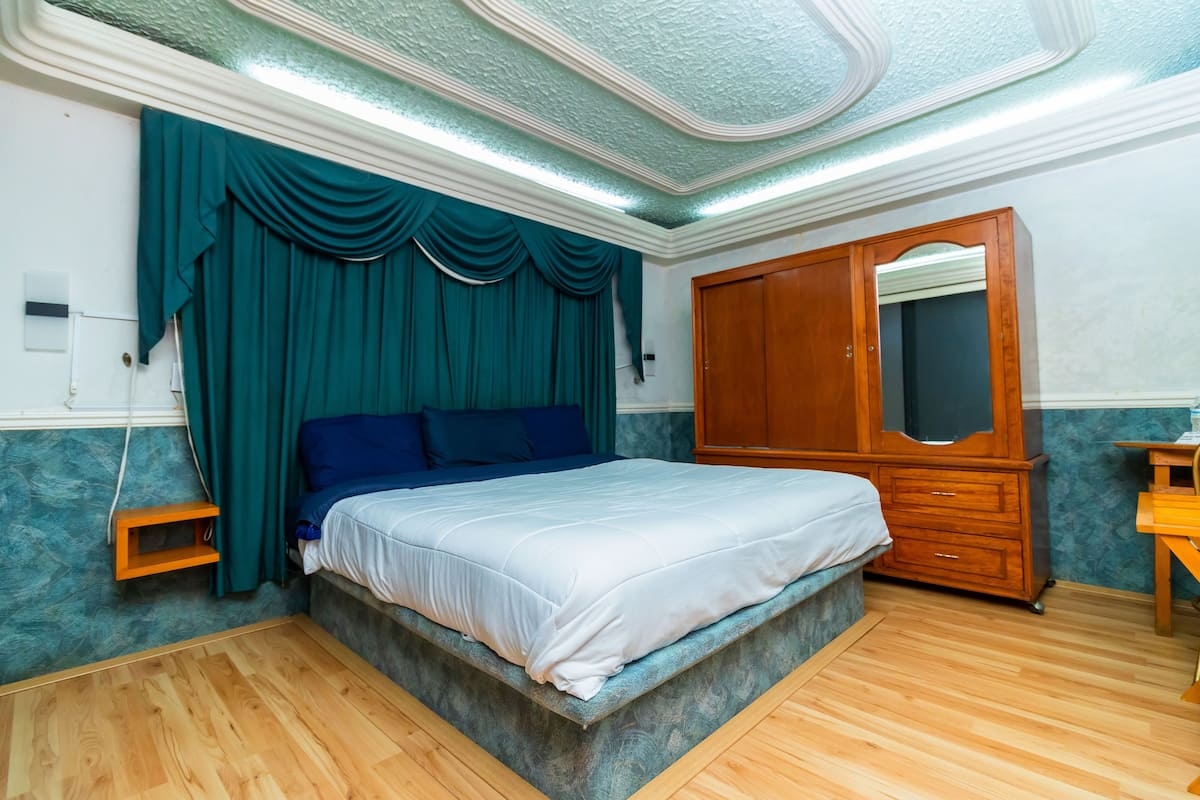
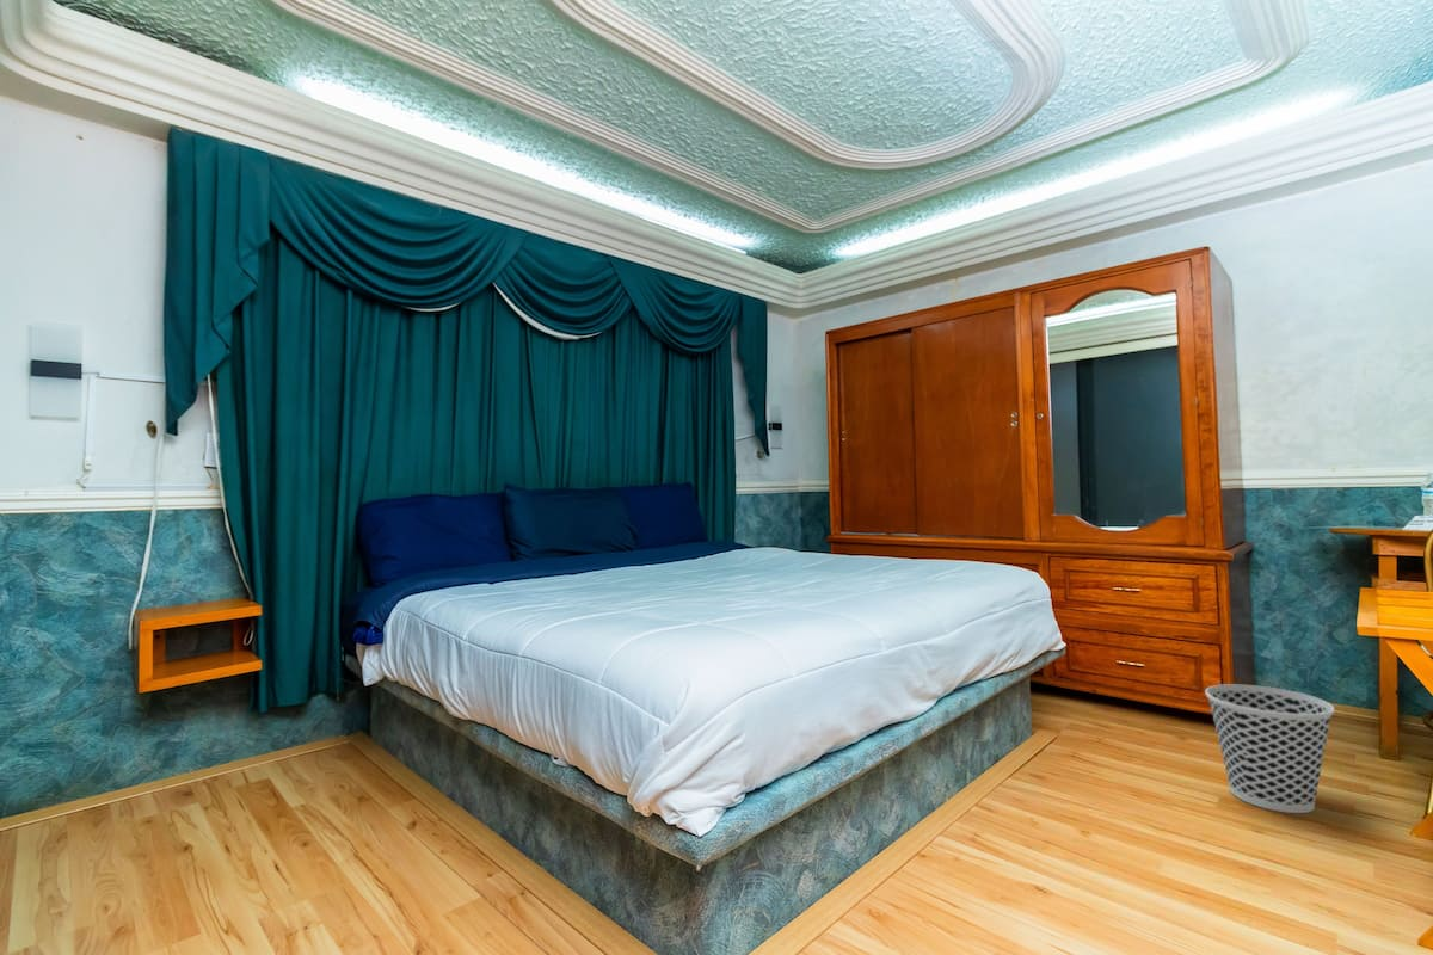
+ wastebasket (1268, 747)
